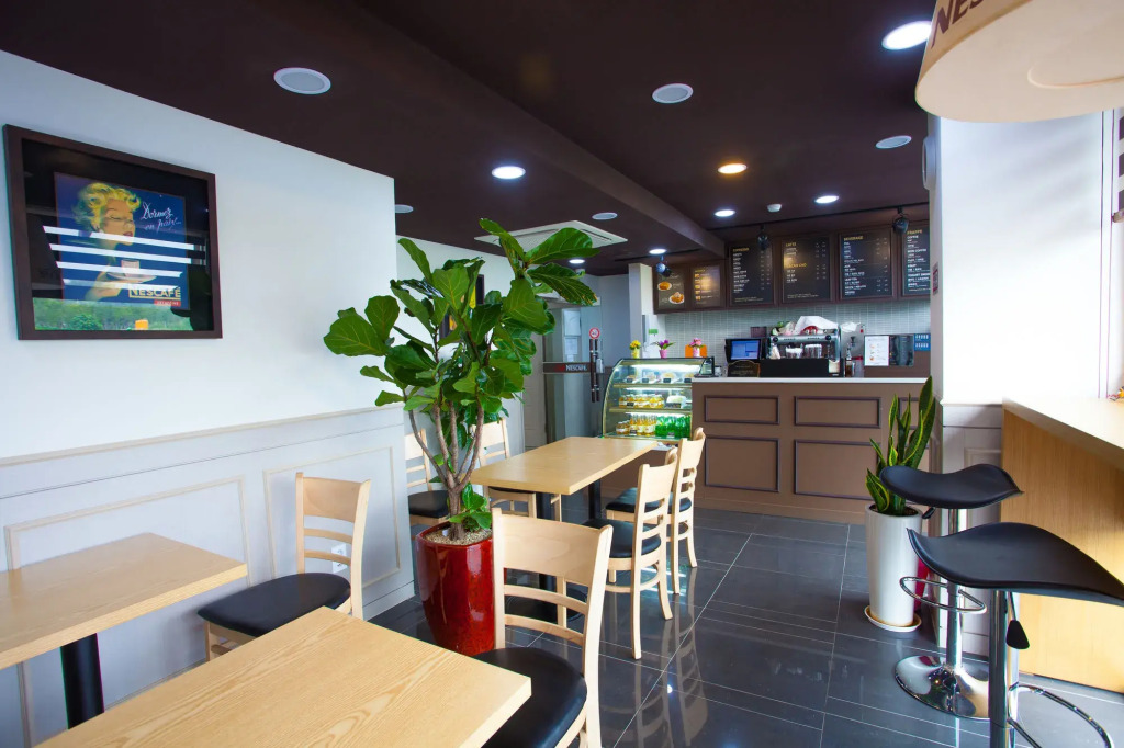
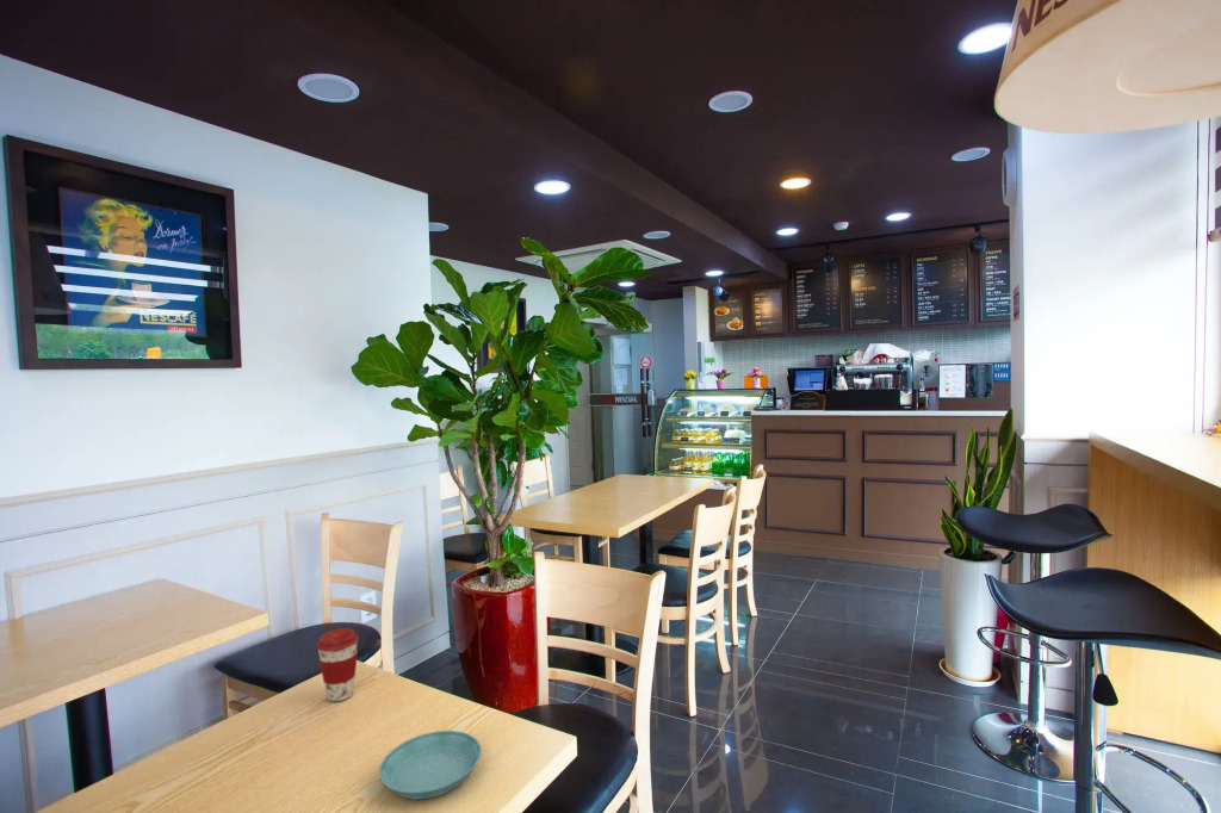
+ coffee cup (339, 664)
+ saucer (432, 767)
